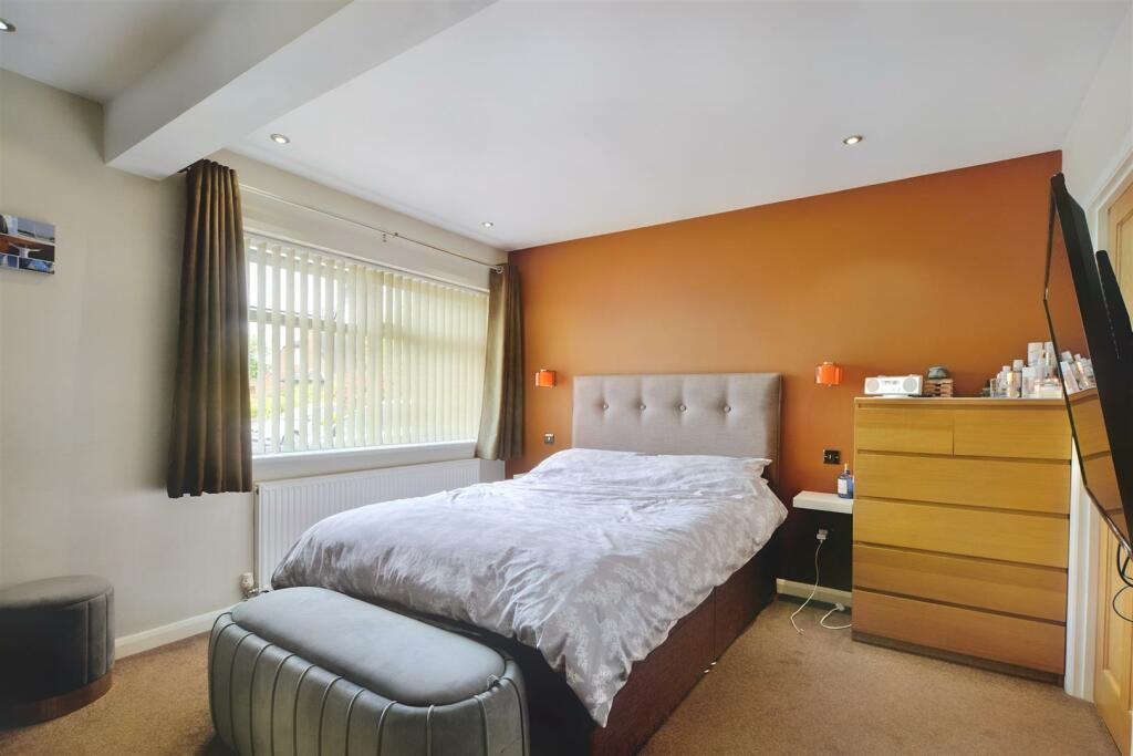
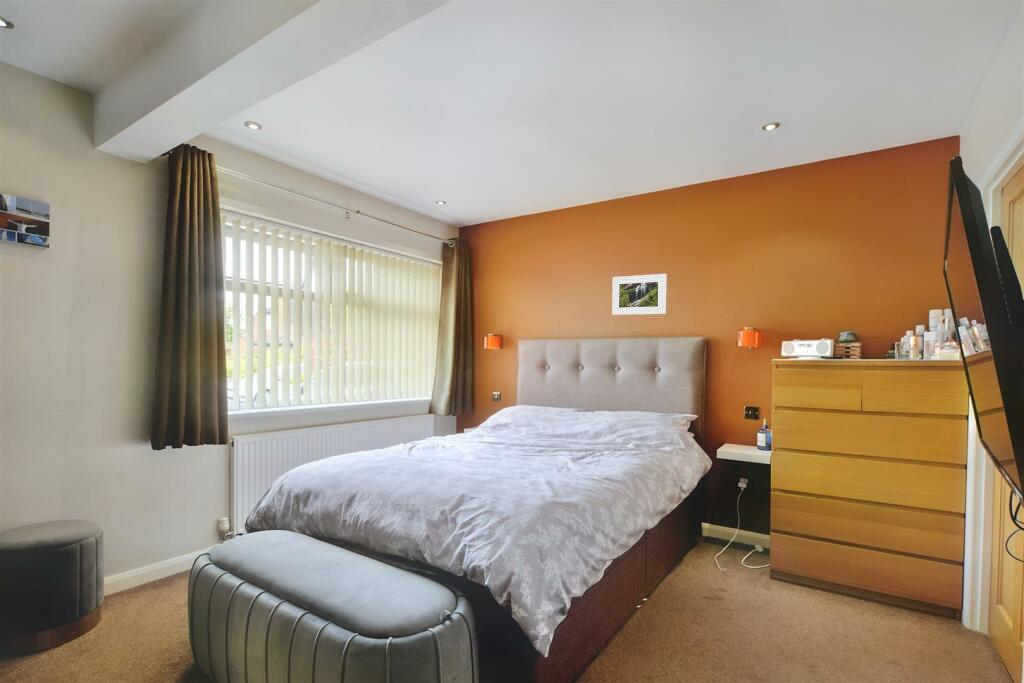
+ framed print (638, 294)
